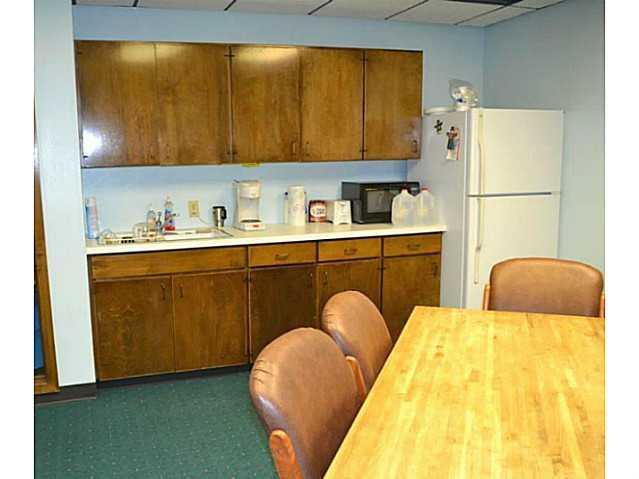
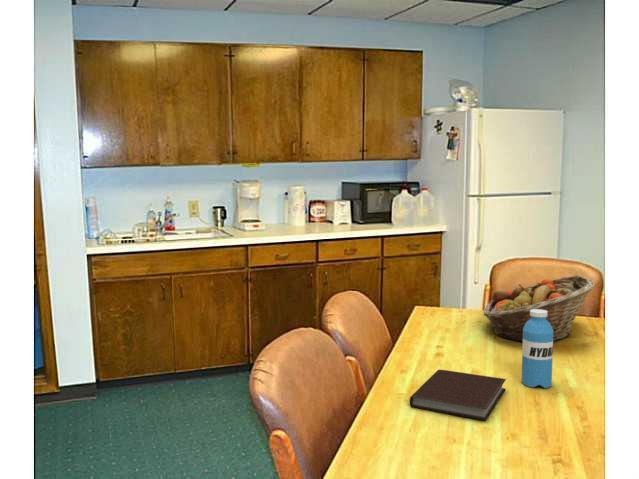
+ fruit basket (537, 305)
+ water bottle (537, 347)
+ notebook (459, 392)
